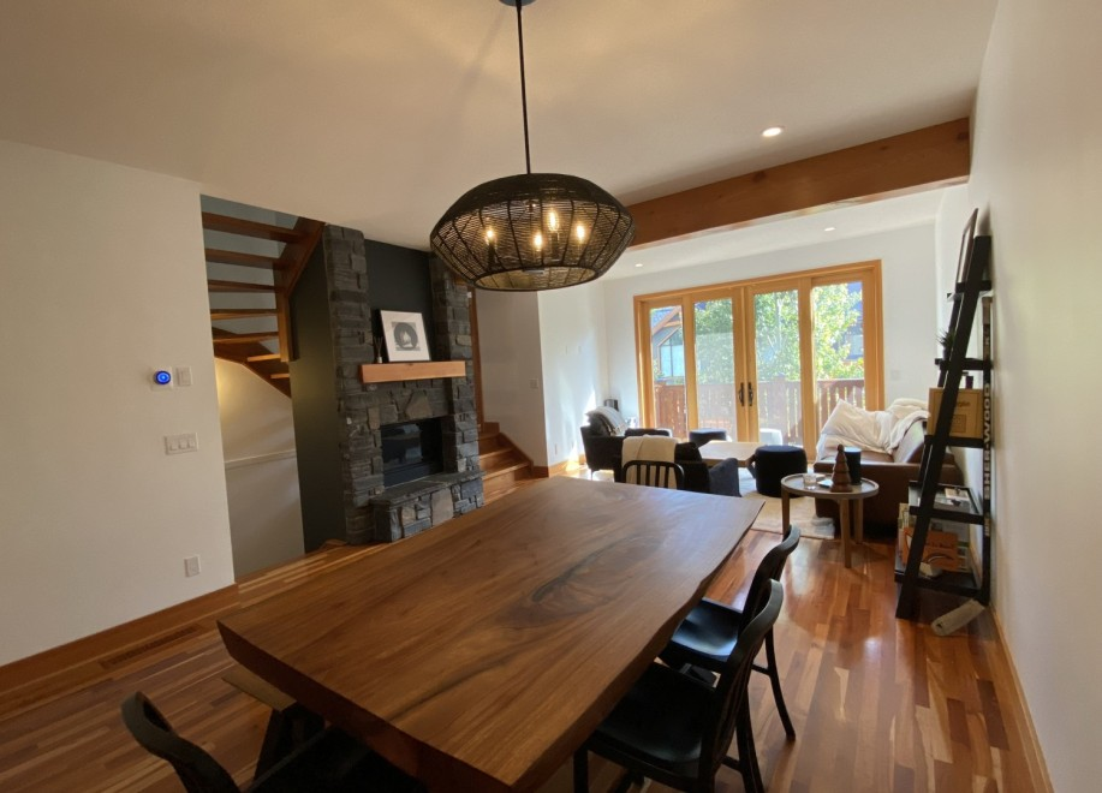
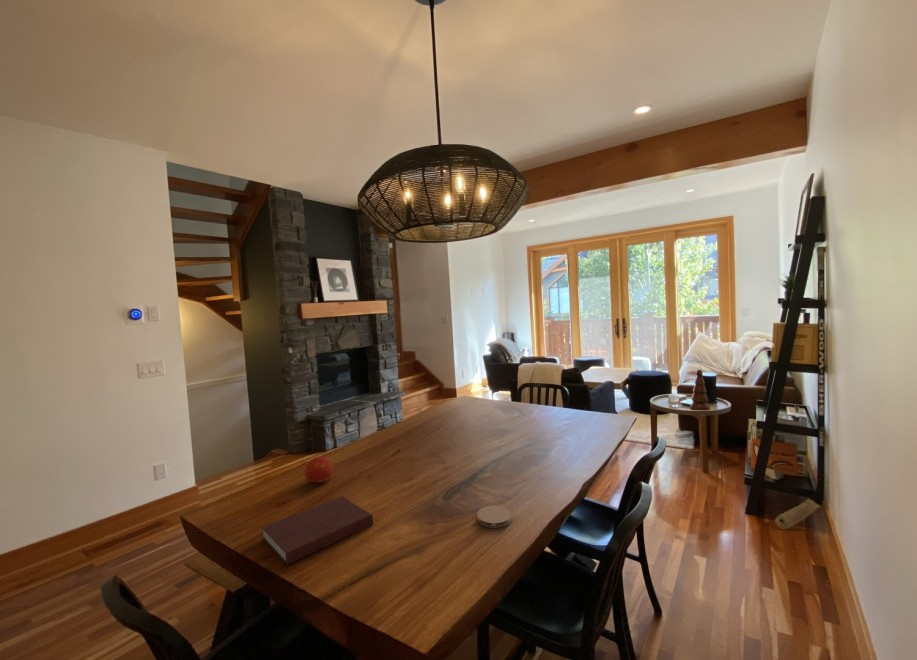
+ fruit (318, 469)
+ notebook (318, 526)
+ coaster (494, 516)
